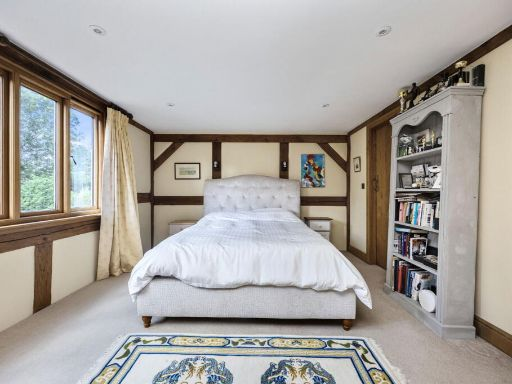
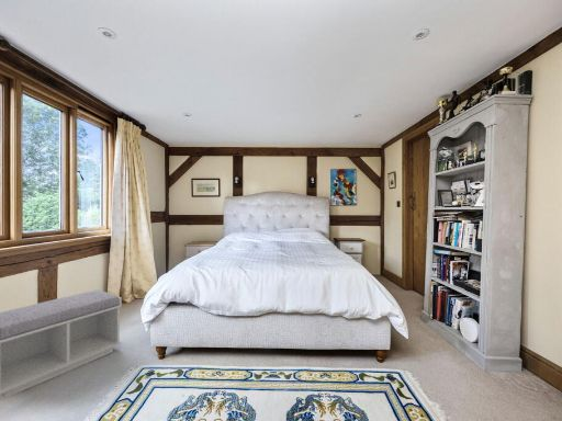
+ bench (57, 334)
